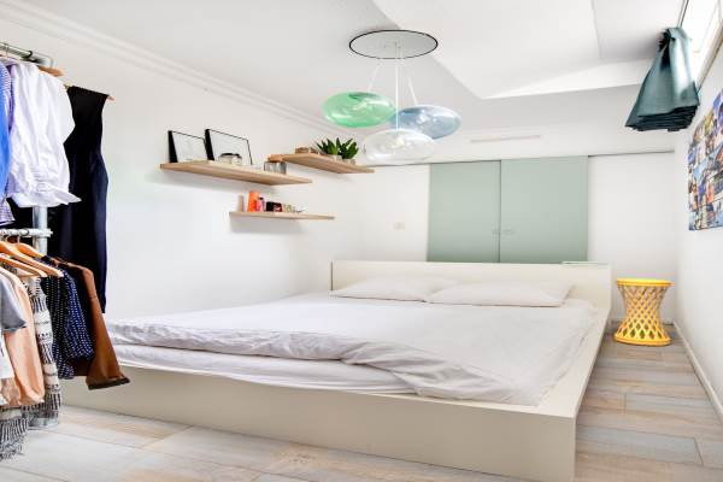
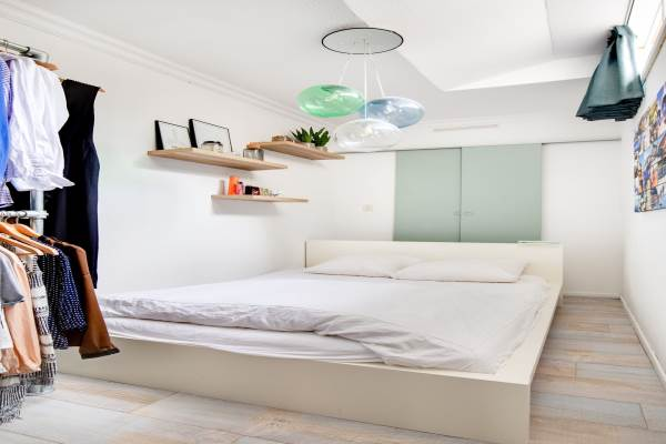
- side table (642, 311)
